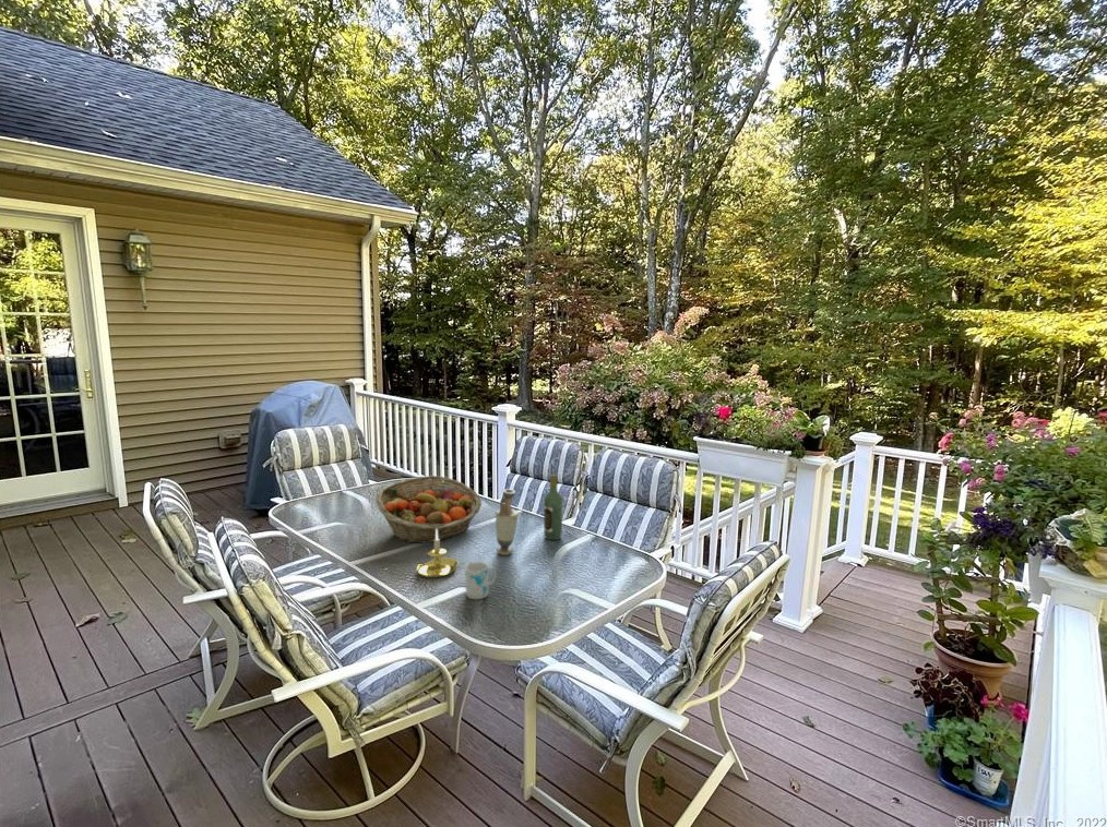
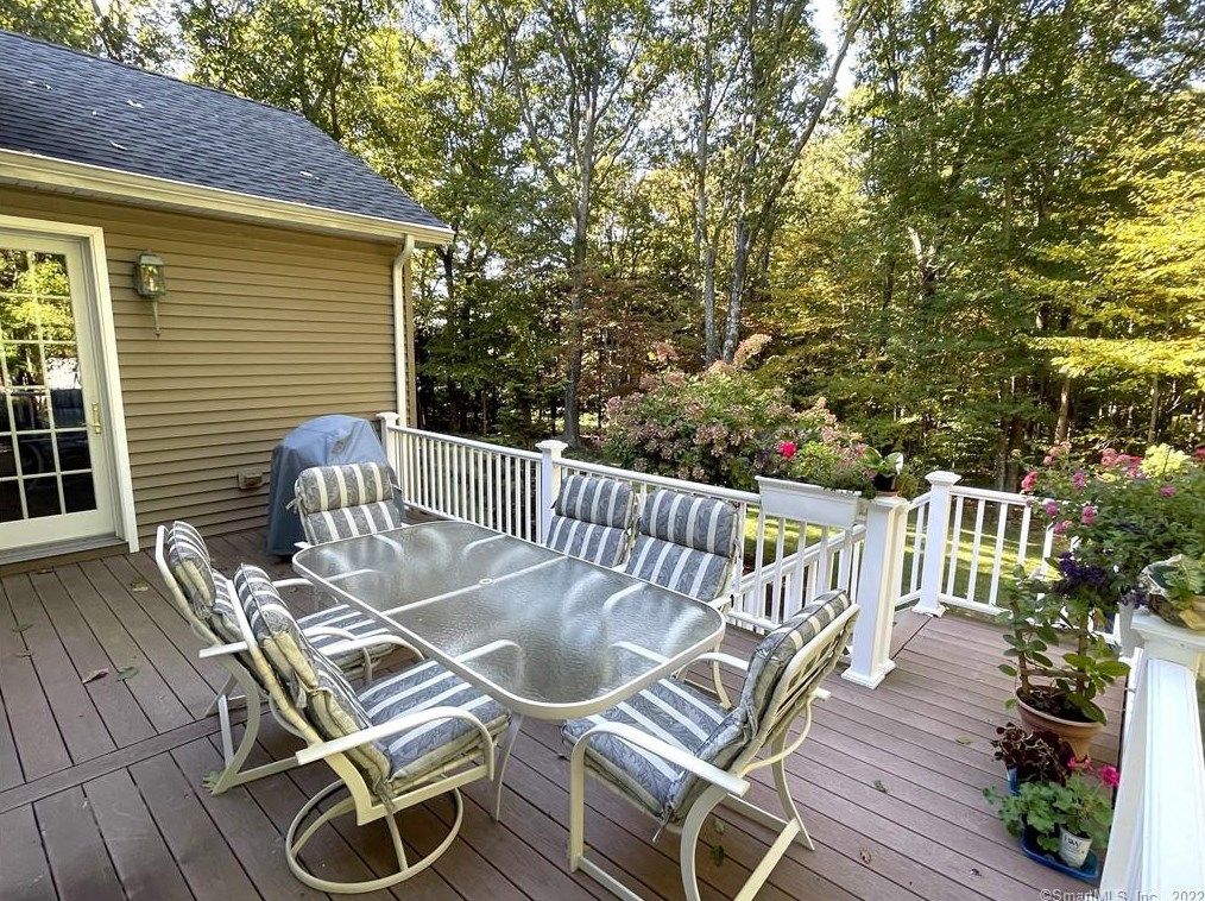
- mug (481, 578)
- candle holder (433, 550)
- wine bottle (552, 506)
- vase (507, 522)
- fruit basket (429, 507)
